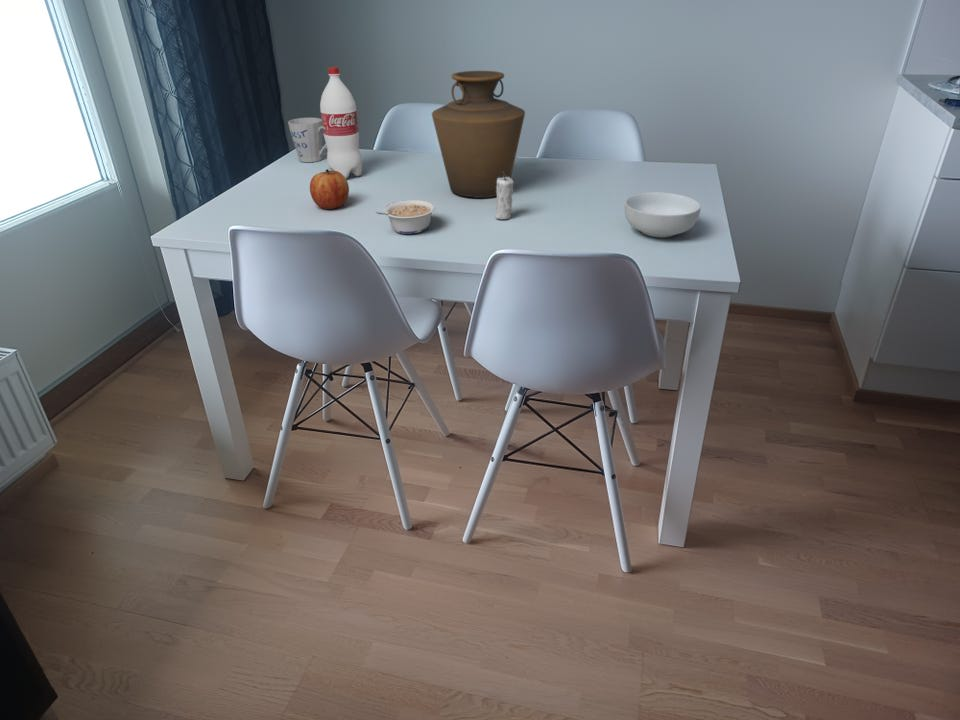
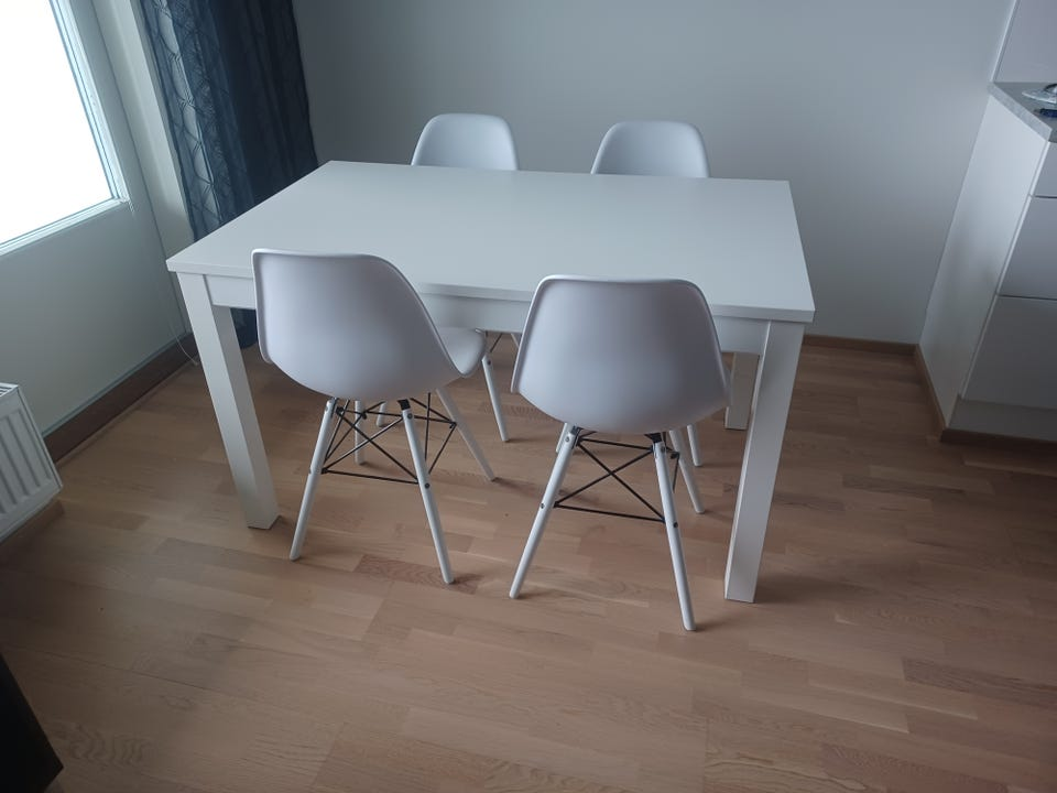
- cereal bowl (660, 217)
- candle (504, 194)
- legume (409, 216)
- vase (478, 134)
- bottle (340, 123)
- mug (312, 140)
- apple (329, 187)
